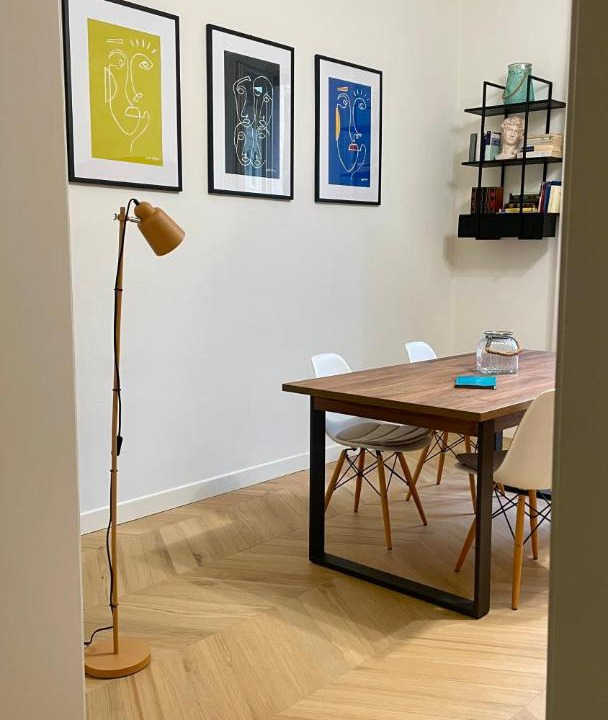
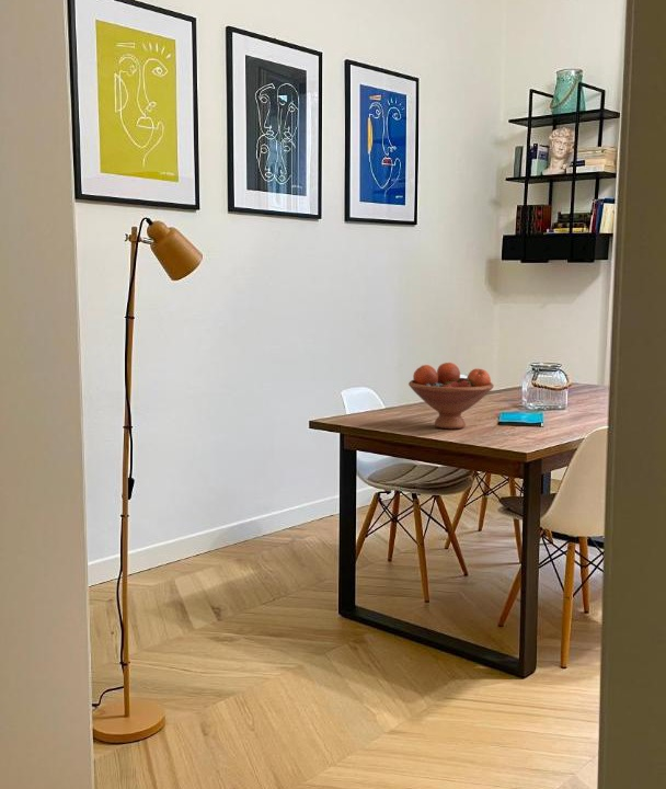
+ fruit bowl (450, 396)
